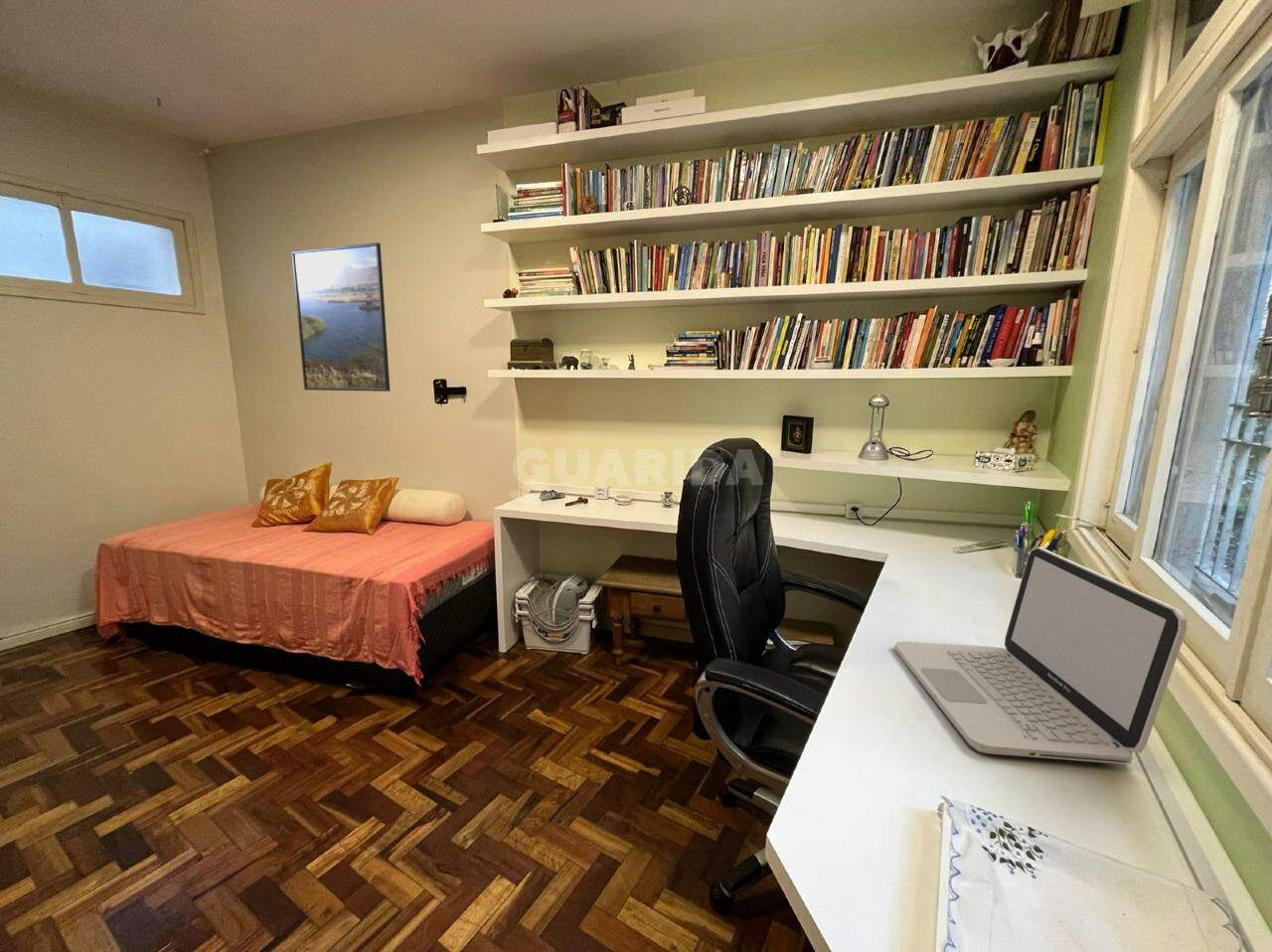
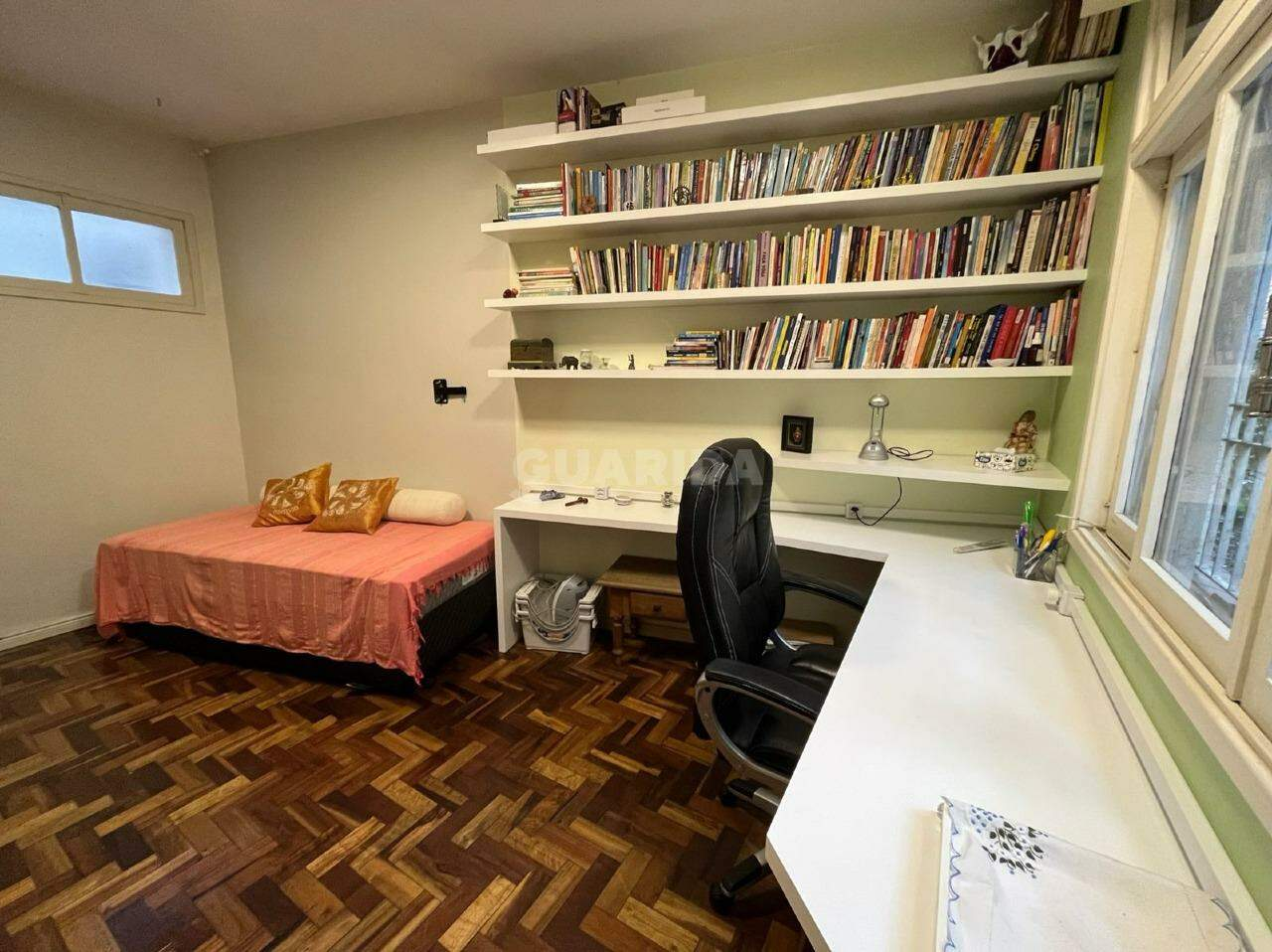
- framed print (340, 320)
- laptop (1009, 634)
